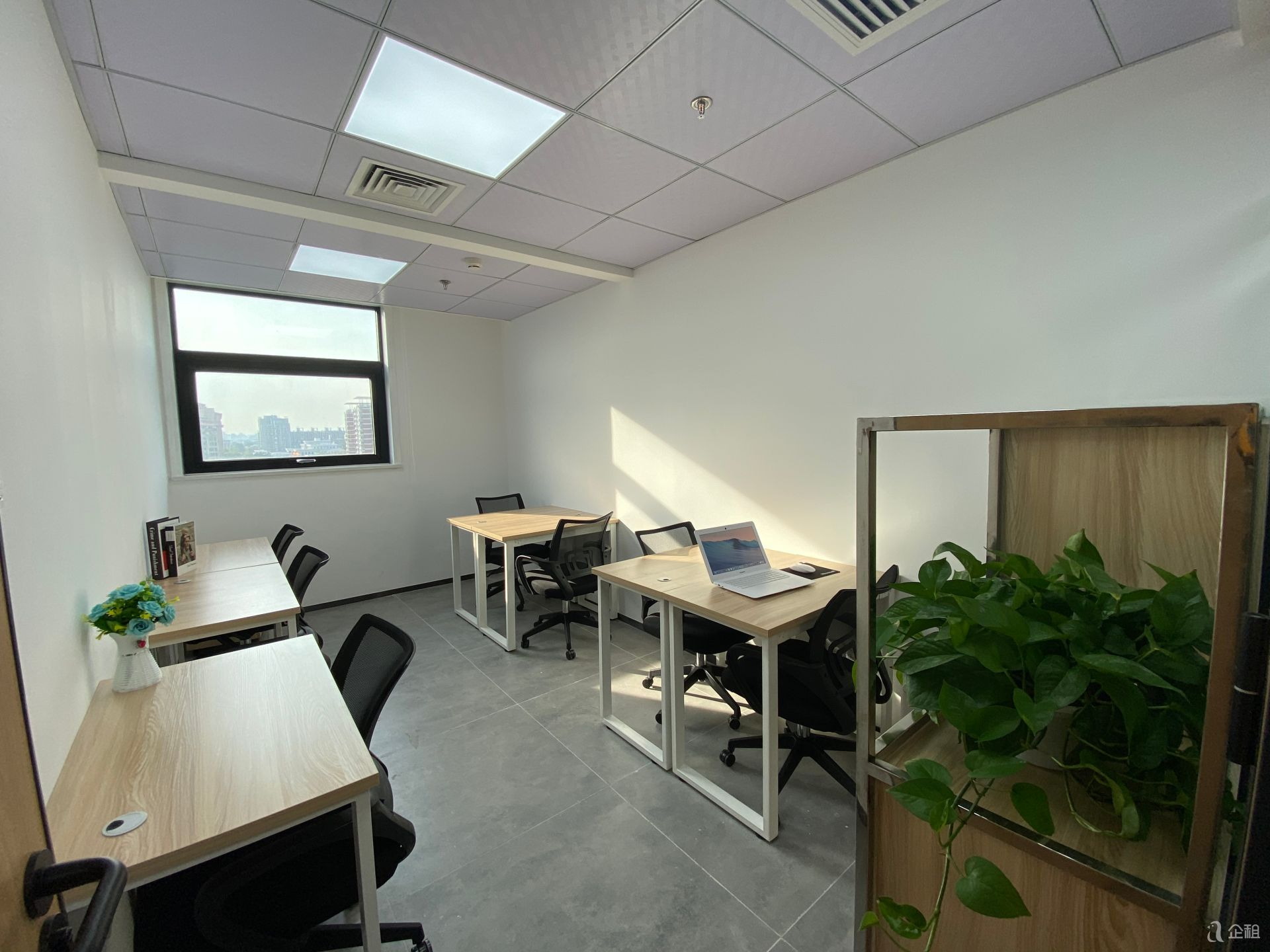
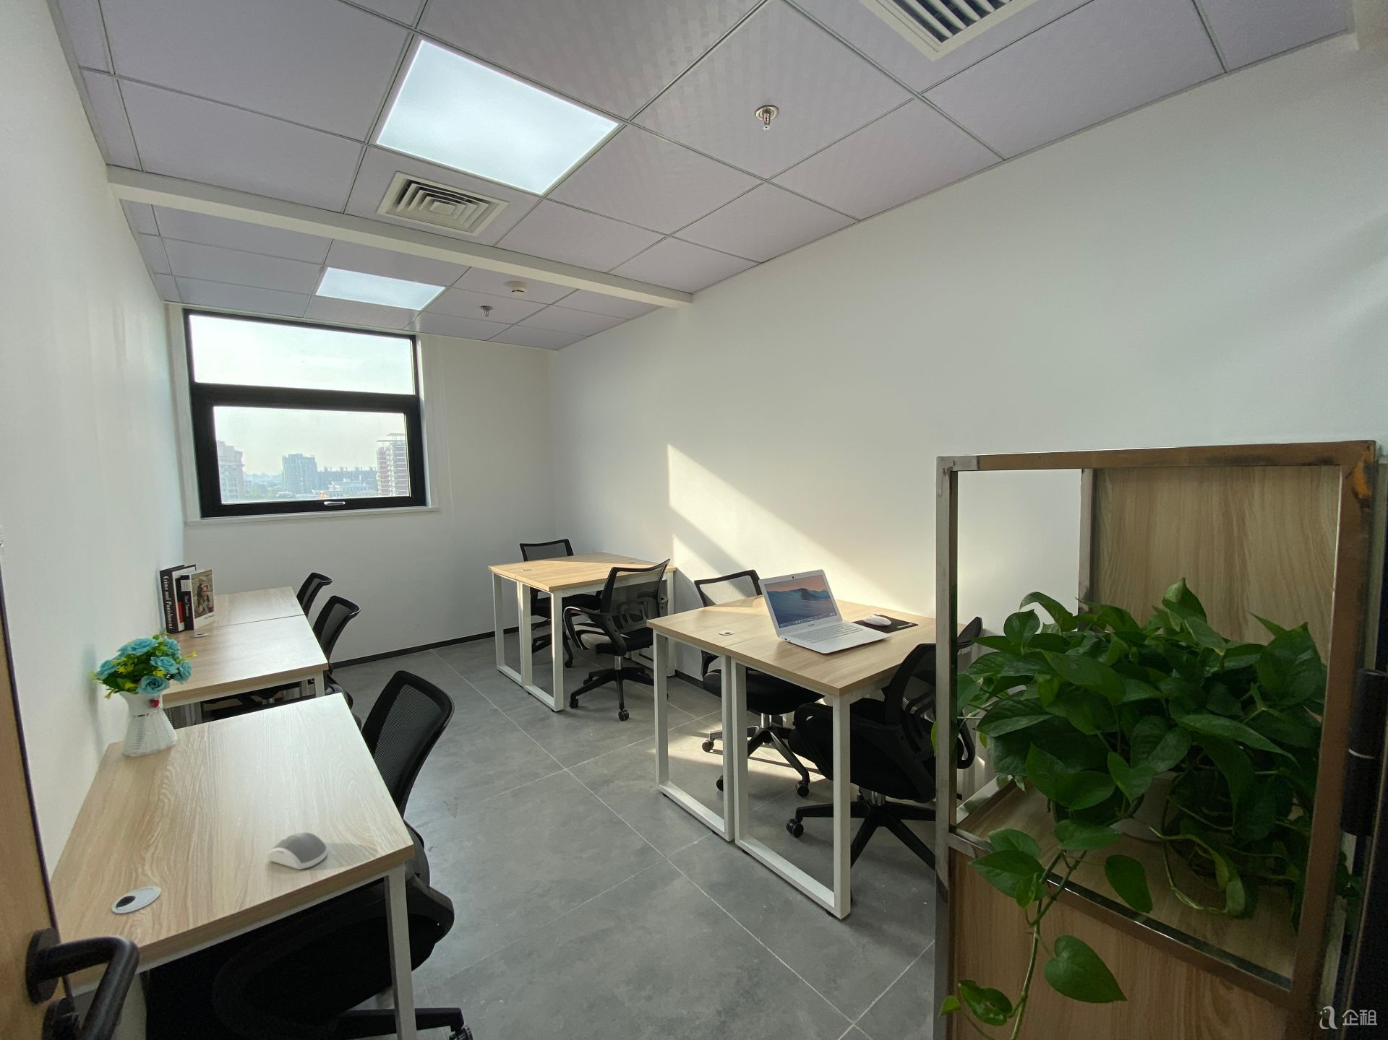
+ computer mouse (298, 847)
